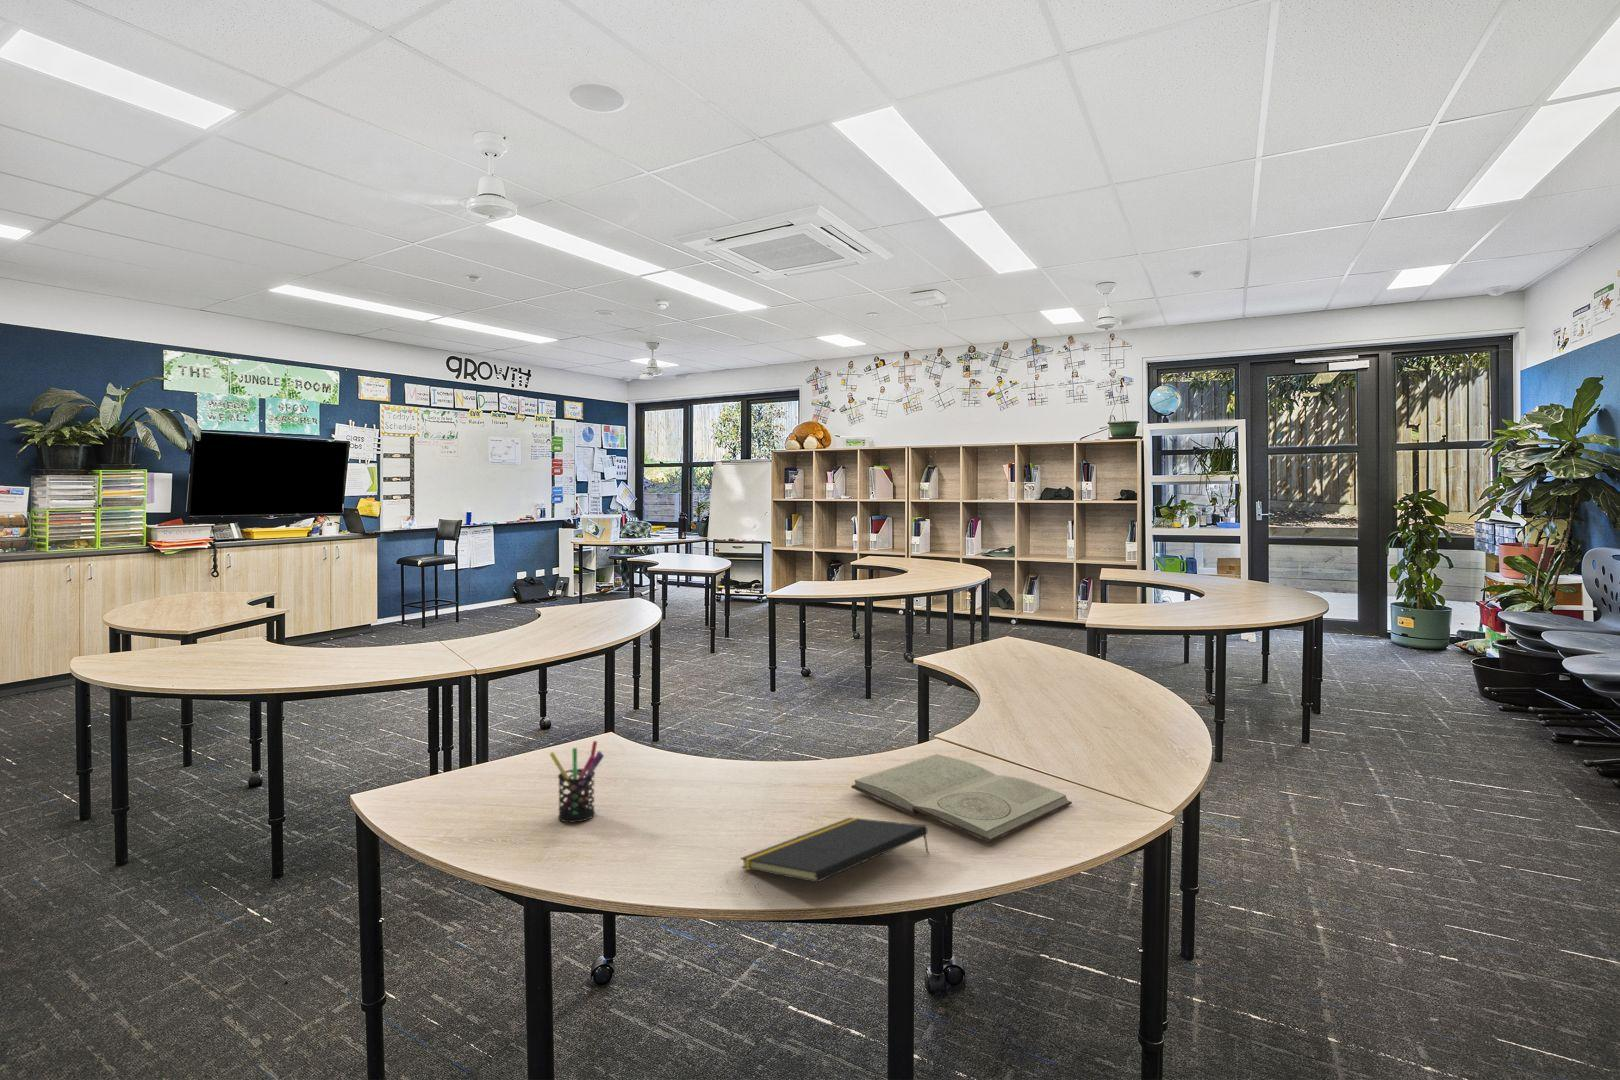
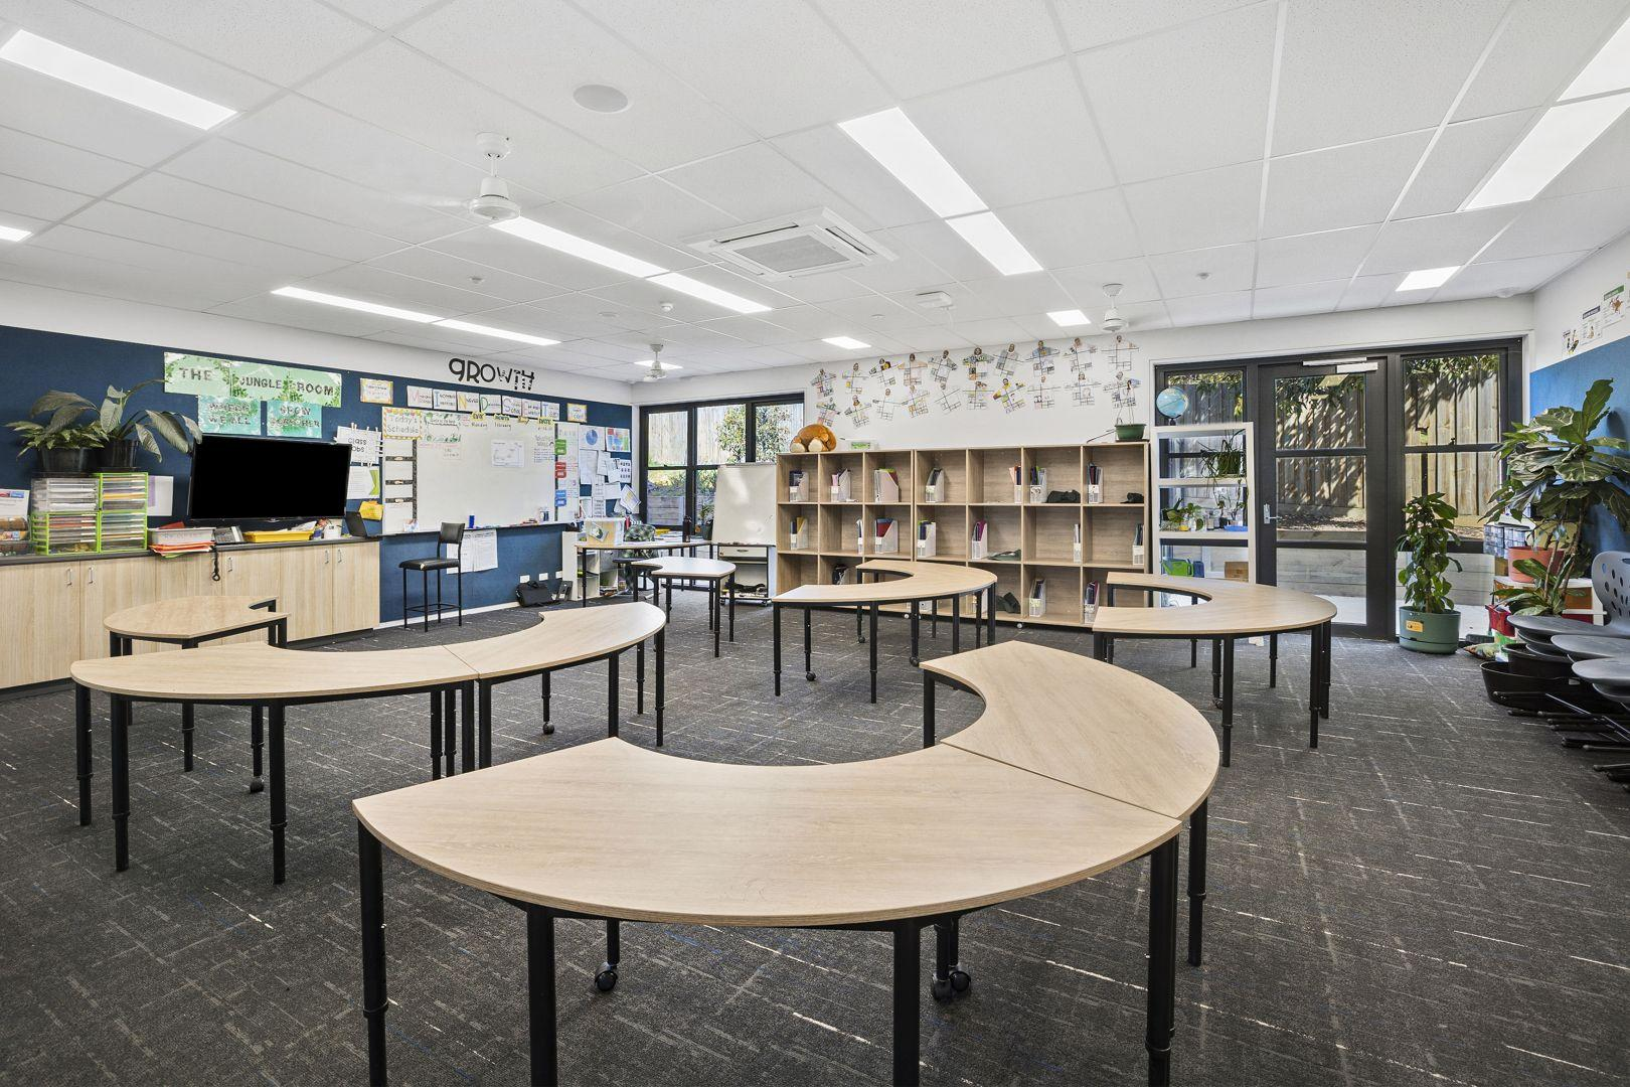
- book (959, 791)
- pen holder (579, 777)
- notepad (835, 846)
